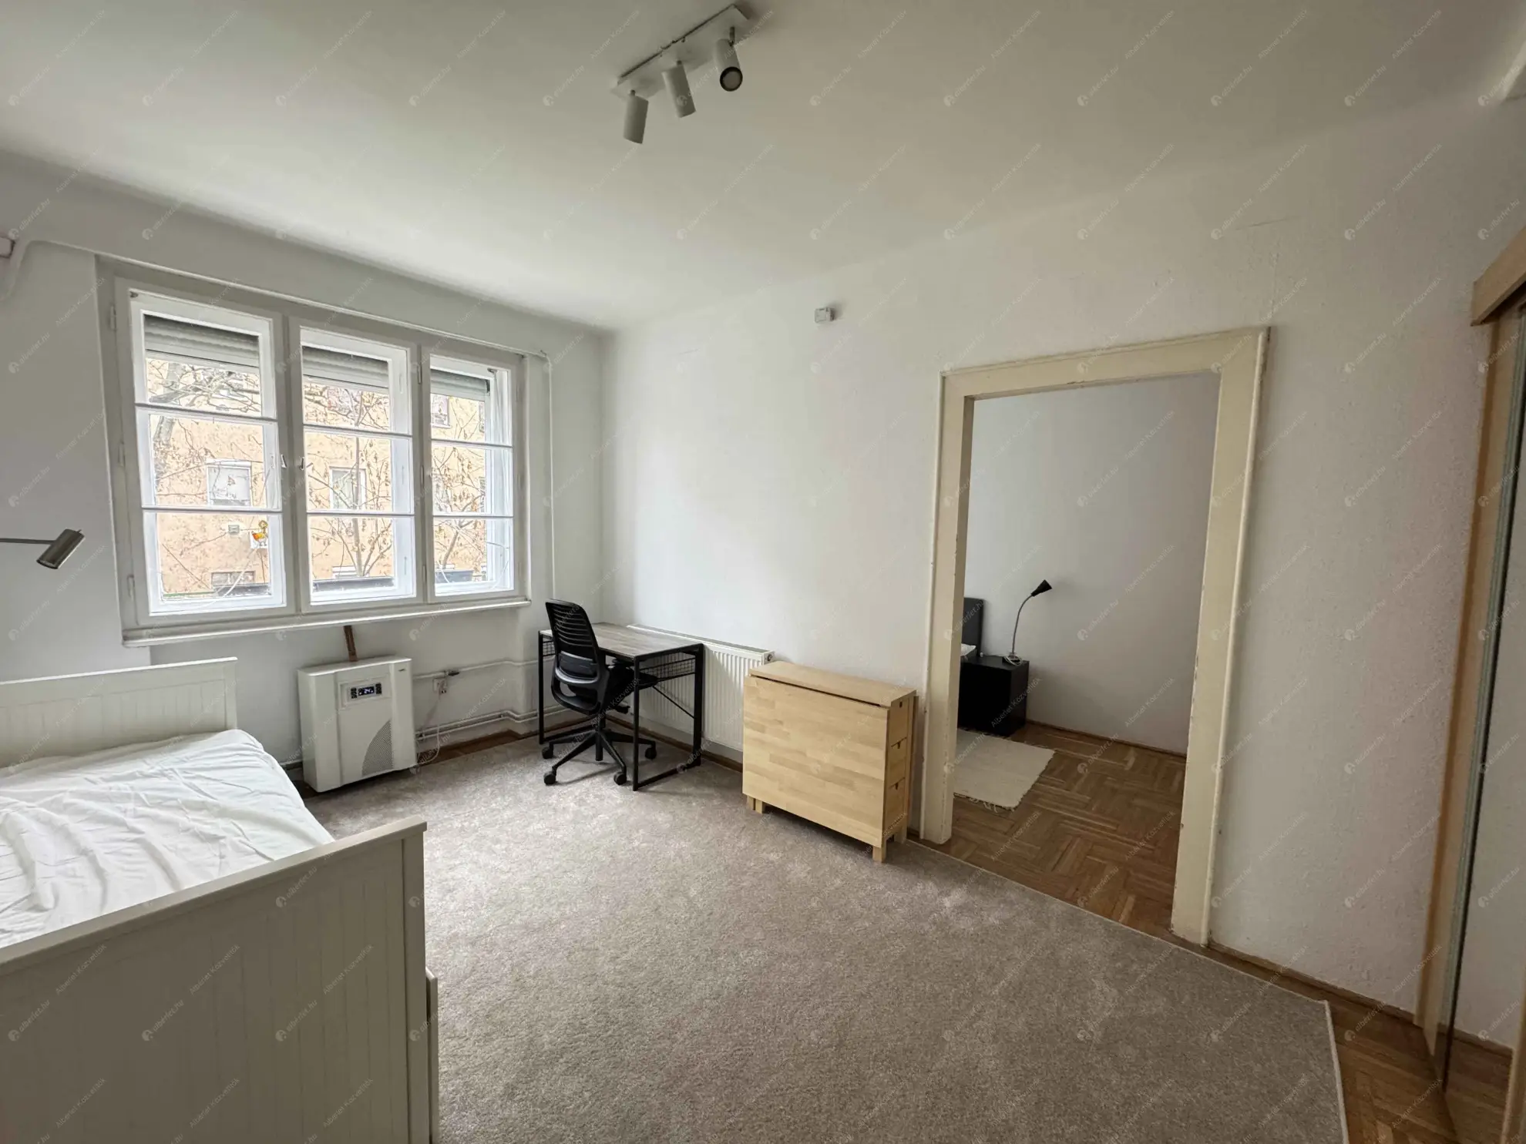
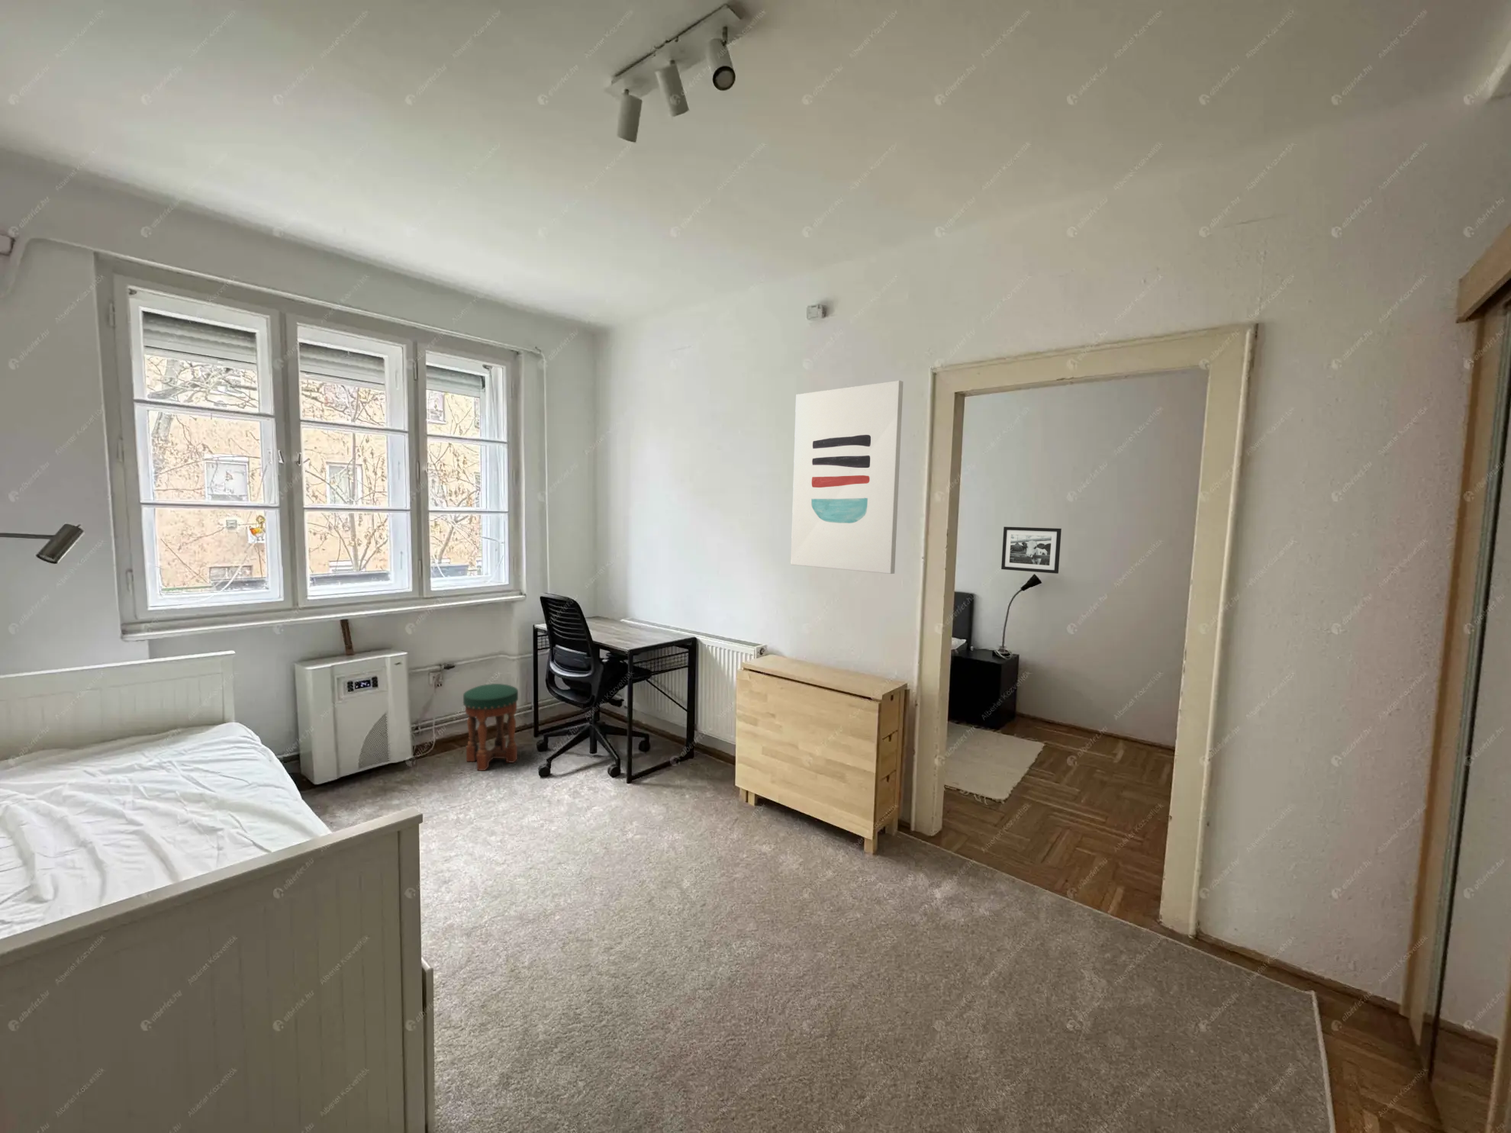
+ wall art (842, 480)
+ picture frame (1030, 550)
+ stool (496, 724)
